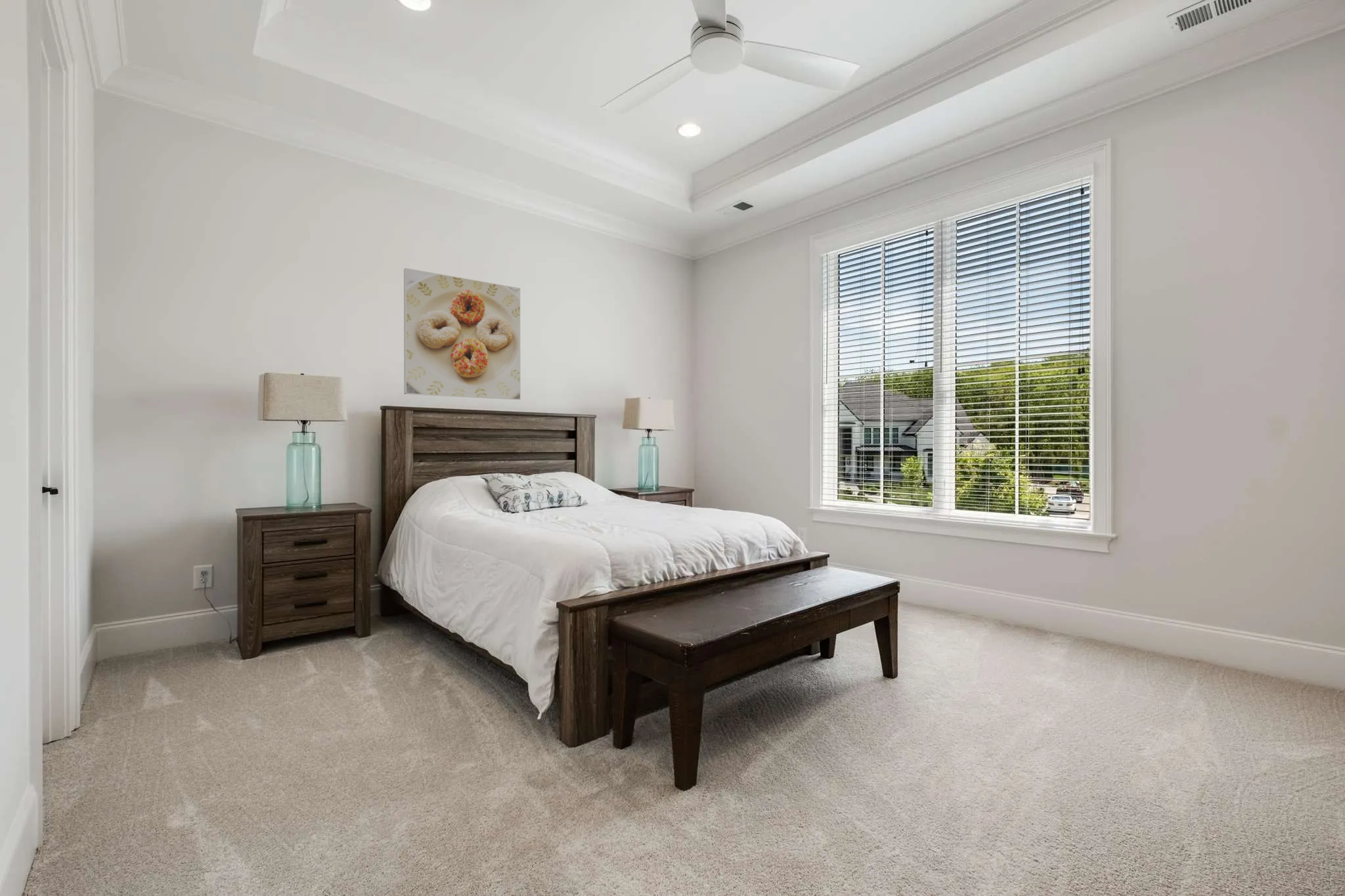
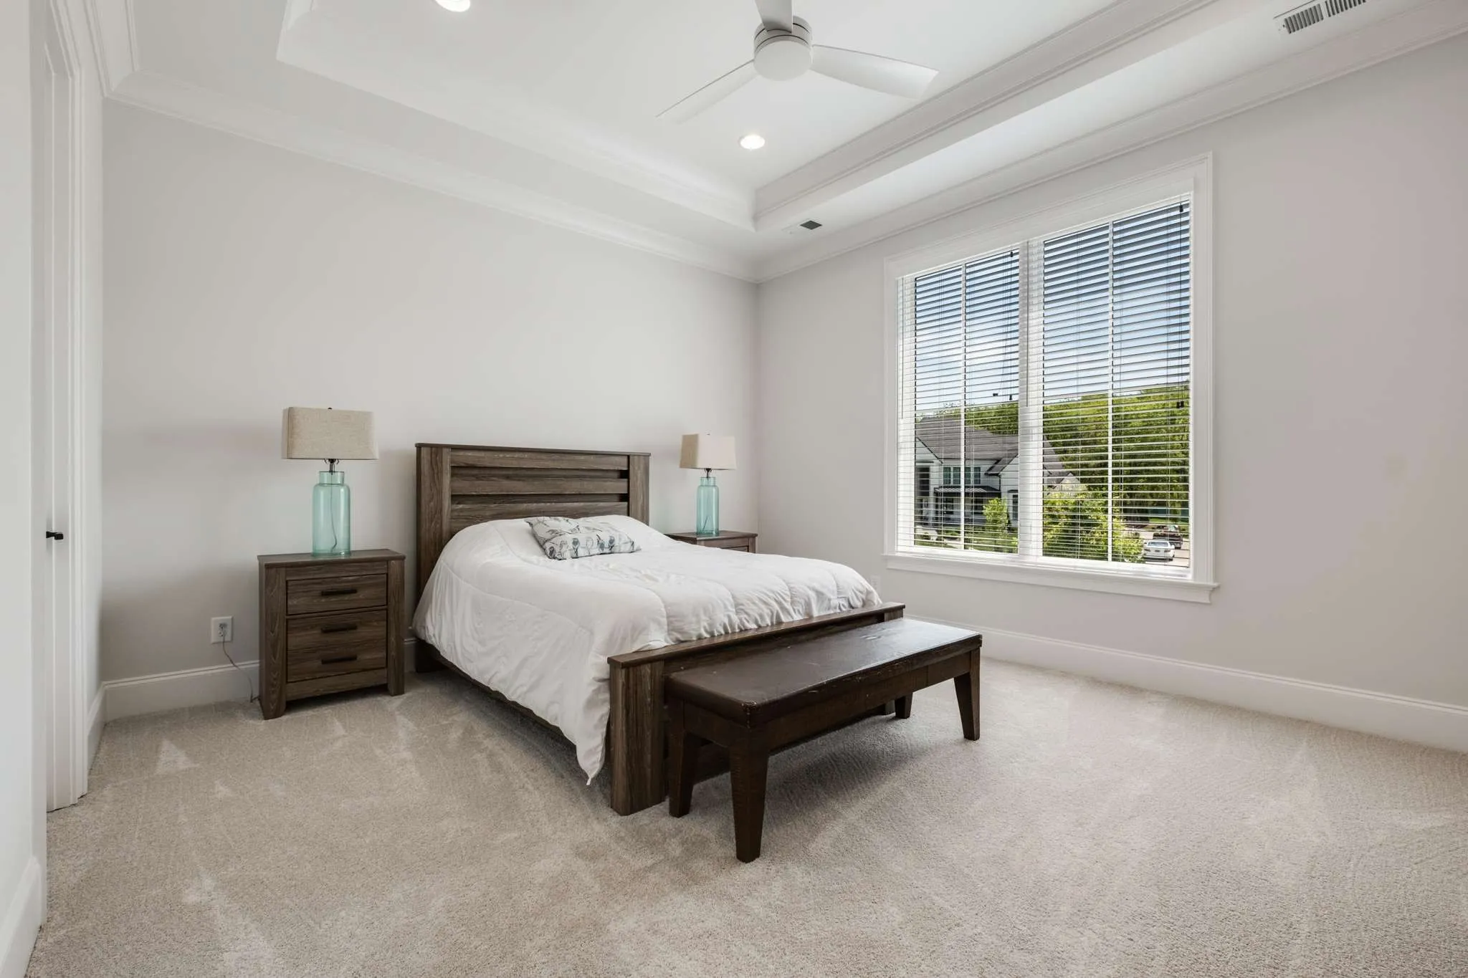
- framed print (465, 338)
